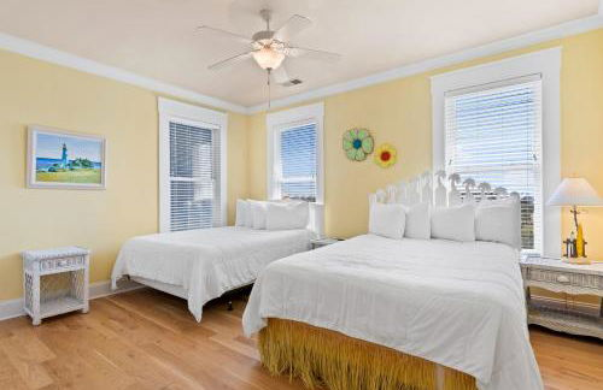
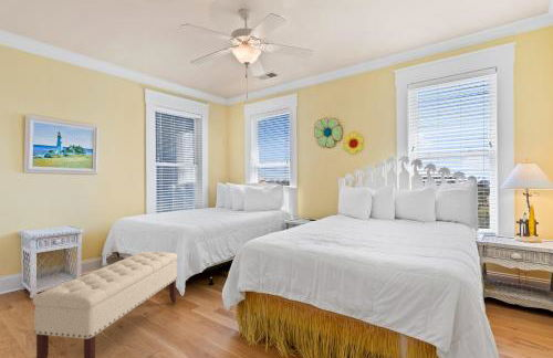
+ bench (121, 297)
